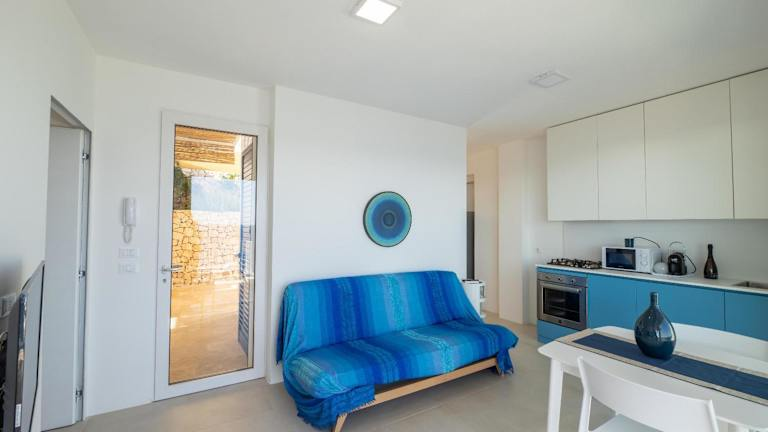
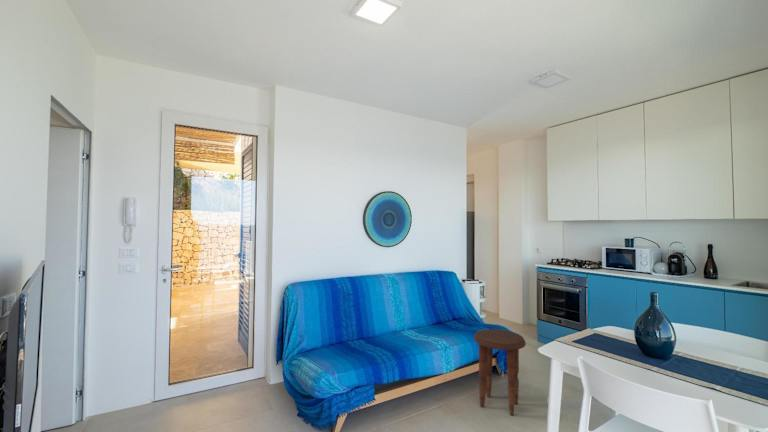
+ side table (491, 370)
